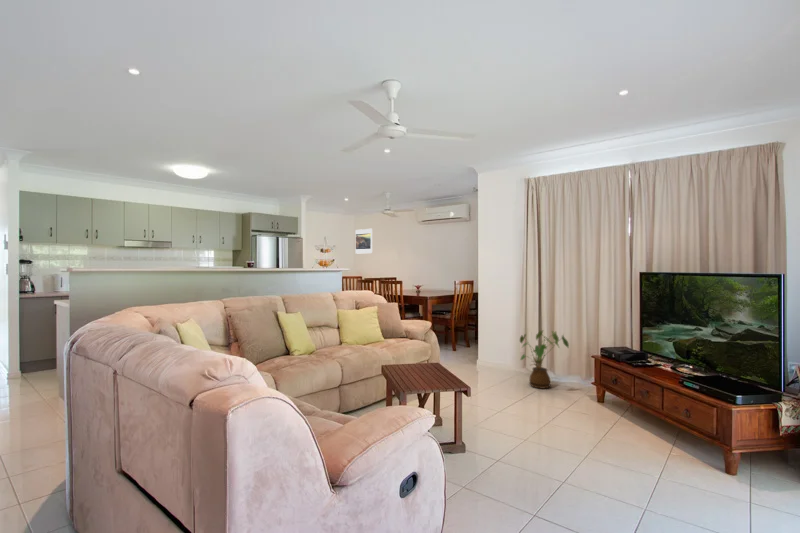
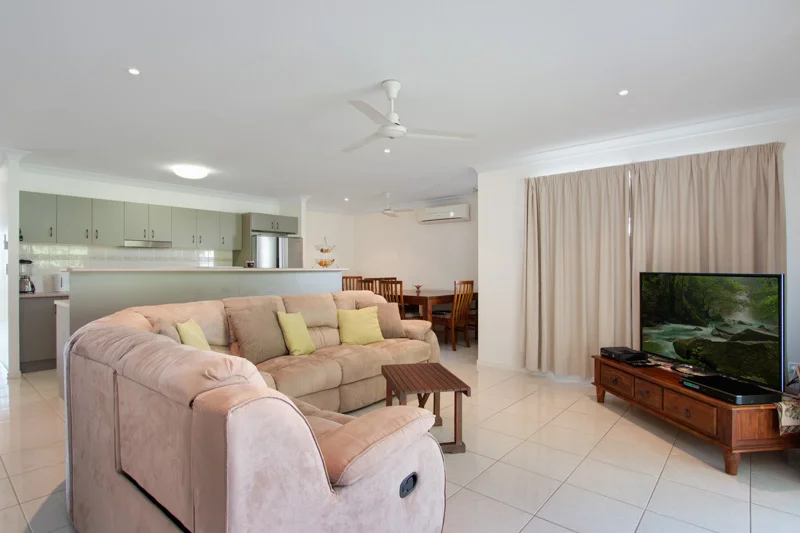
- house plant (541, 359)
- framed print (363, 241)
